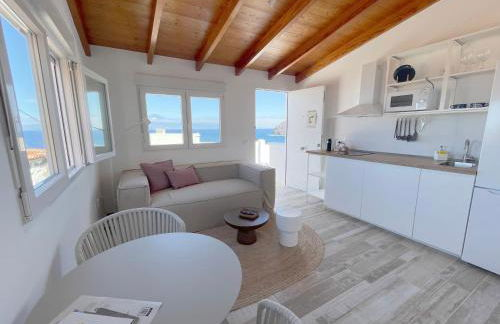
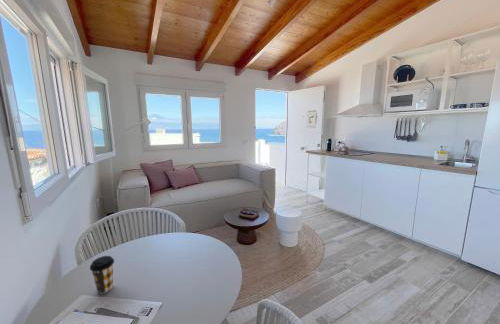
+ coffee cup (103, 274)
